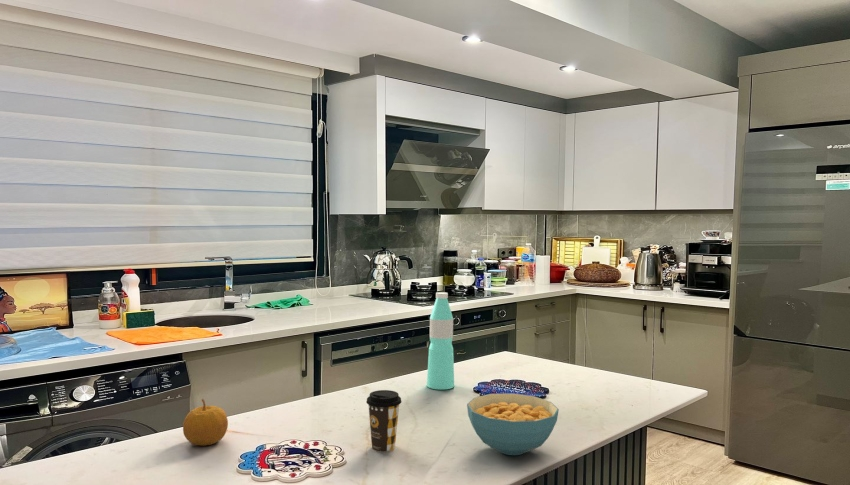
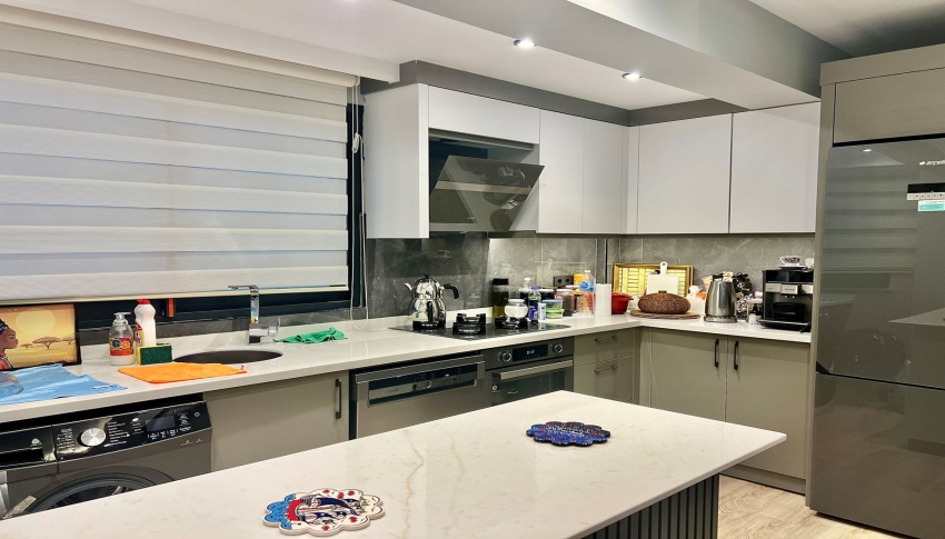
- coffee cup (383, 421)
- cereal bowl (511, 428)
- water bottle (441, 339)
- fruit (205, 420)
